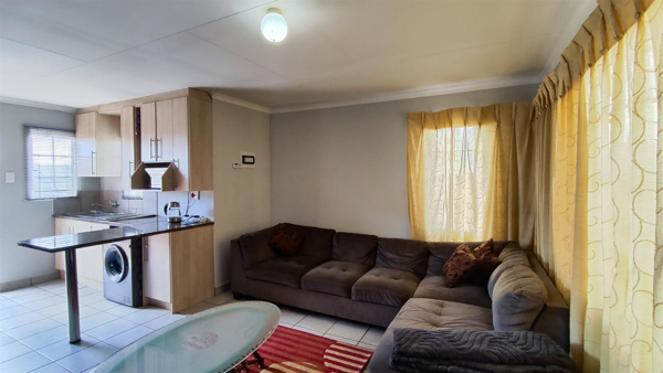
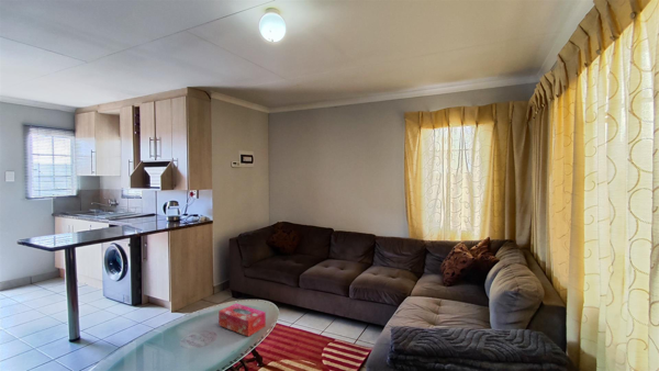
+ tissue box (242, 318)
